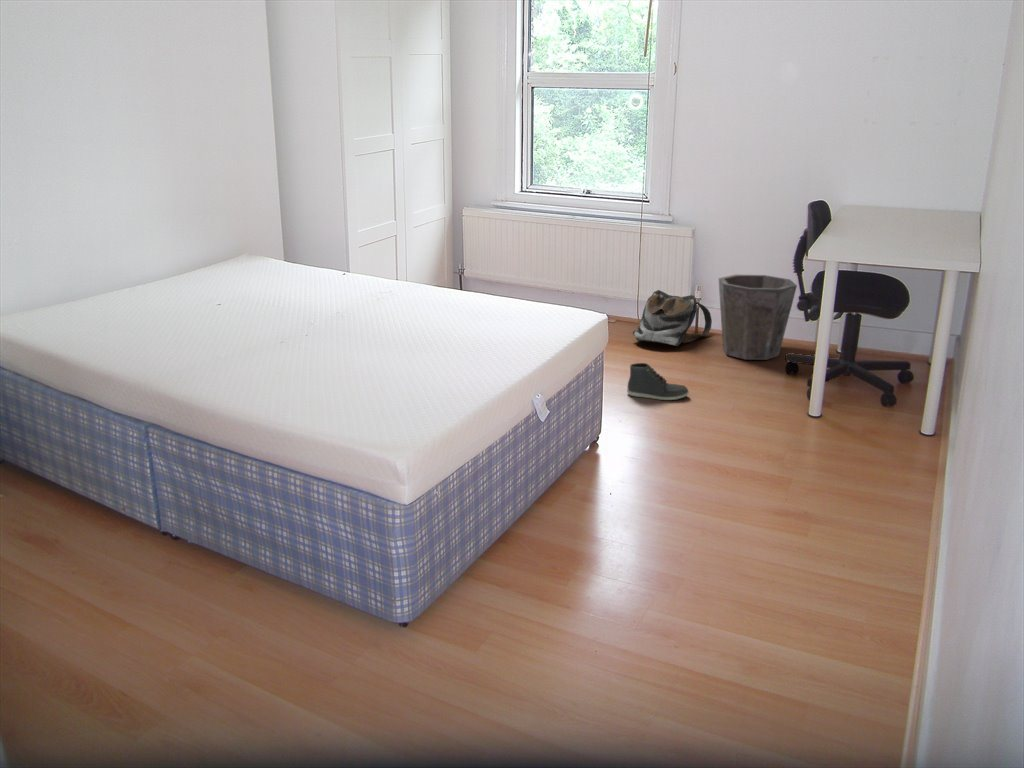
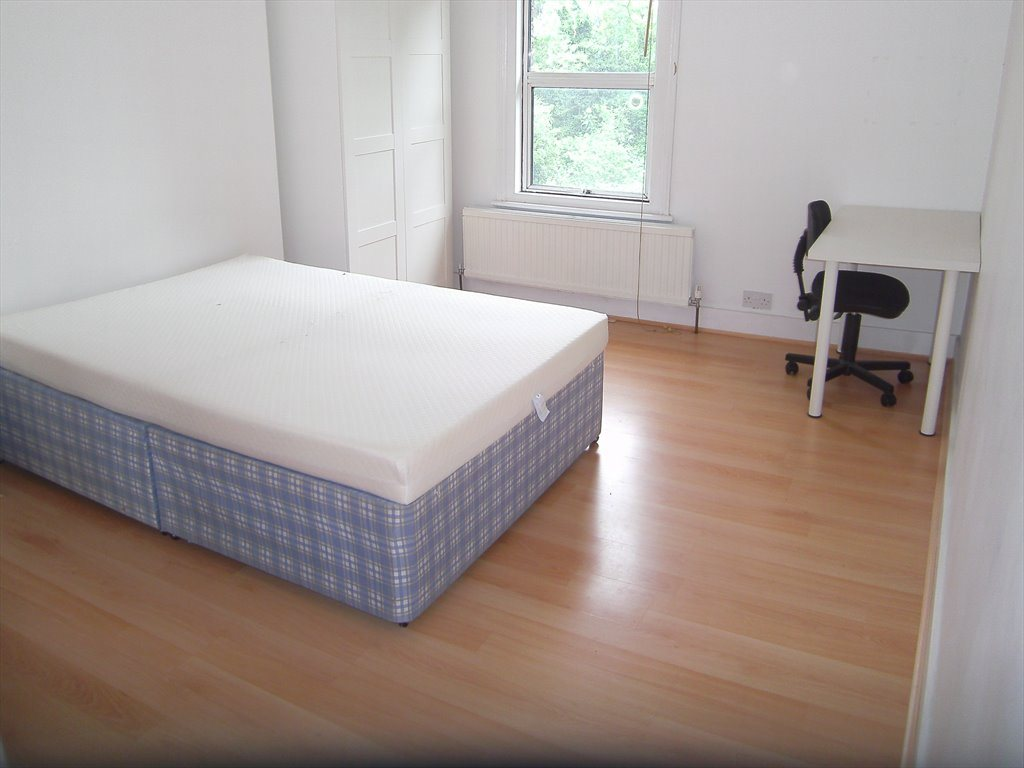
- backpack (667, 316)
- waste bin (753, 317)
- sneaker (658, 381)
